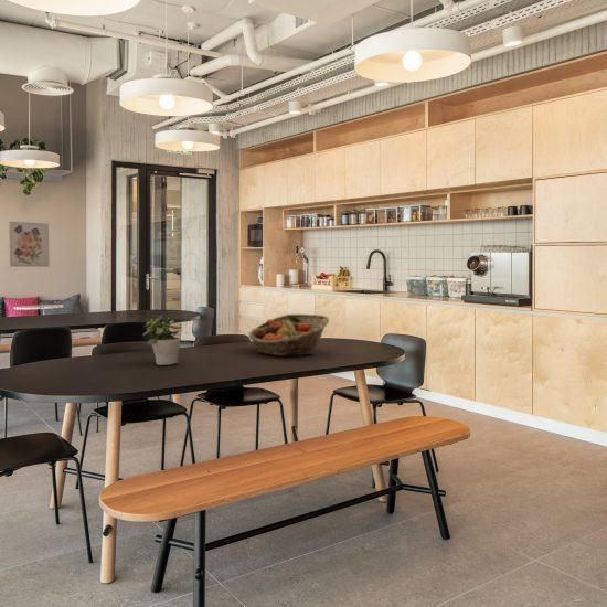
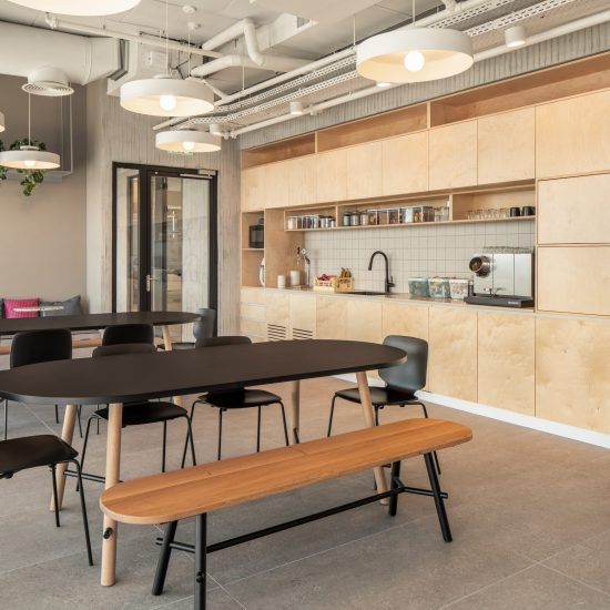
- fruit basket (288, 333)
- wall art (29, 244)
- potted plant (159, 339)
